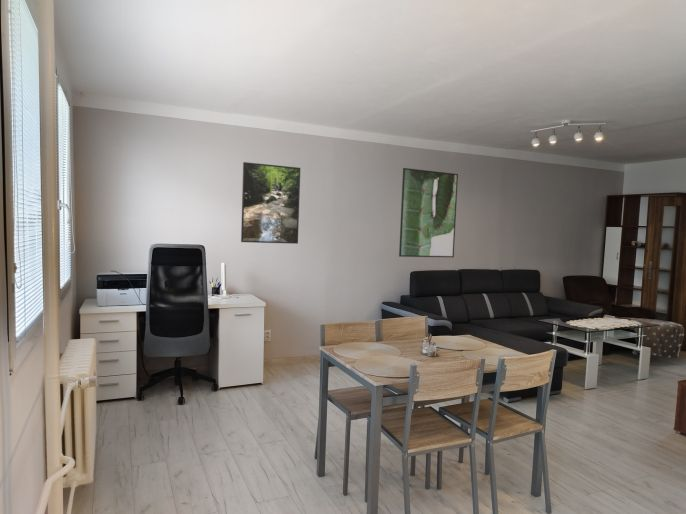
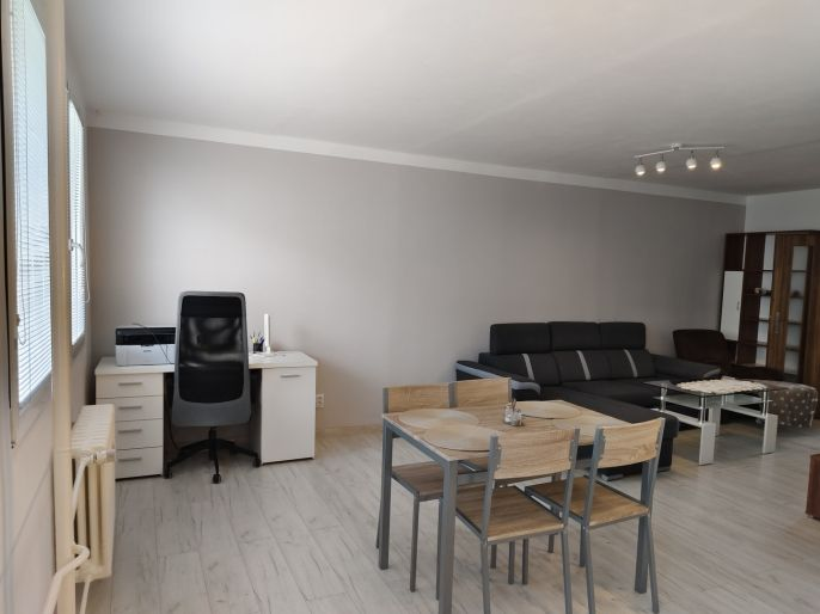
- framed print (429, 214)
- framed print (271, 204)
